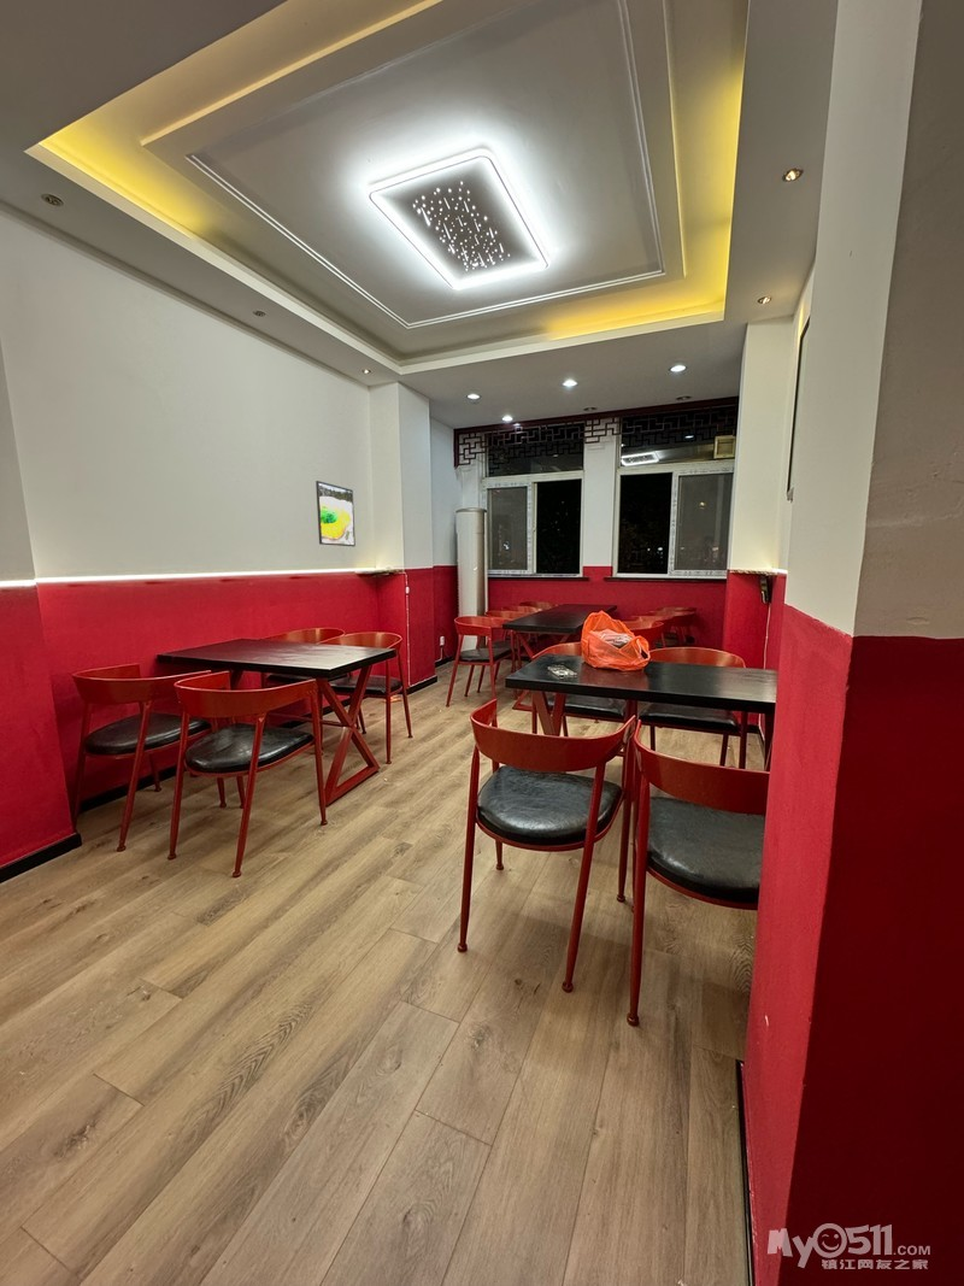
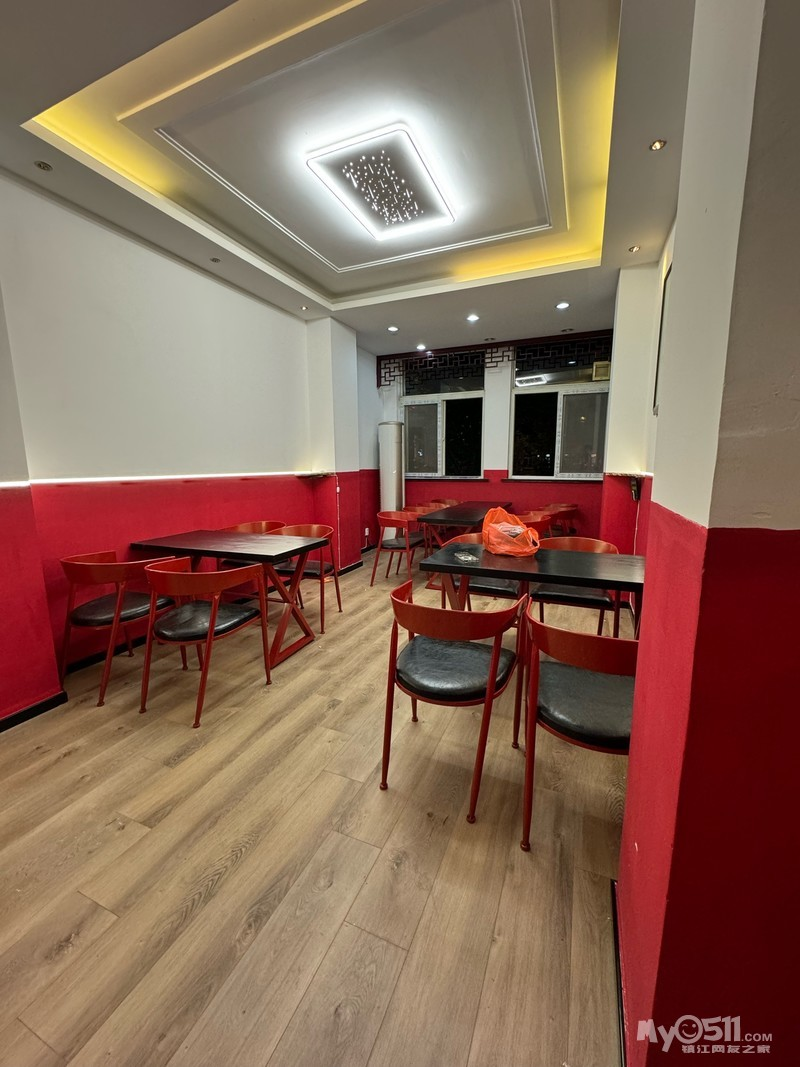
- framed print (336, 516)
